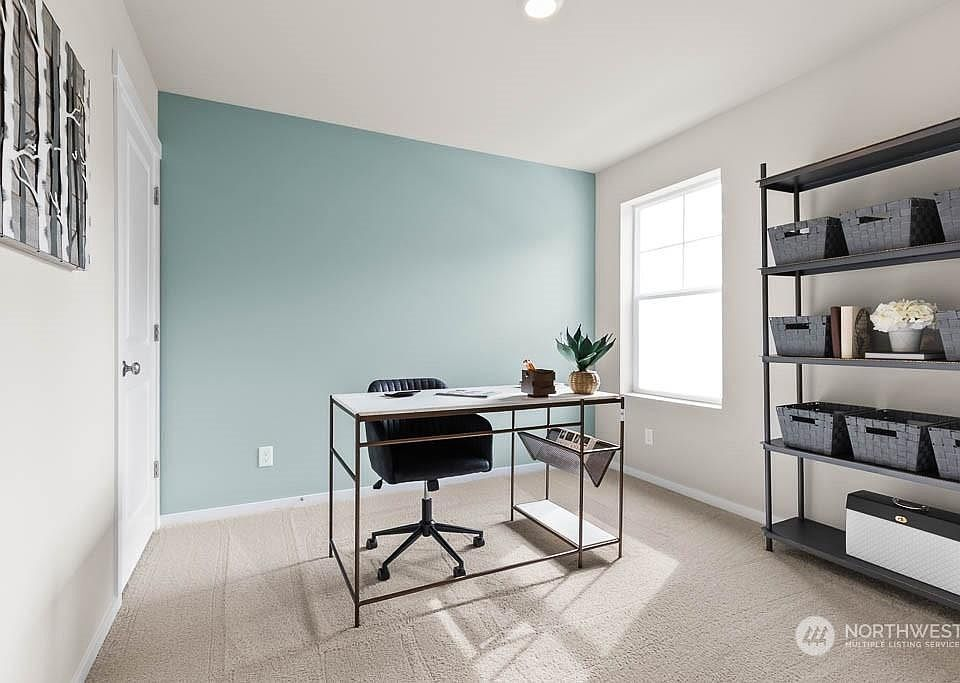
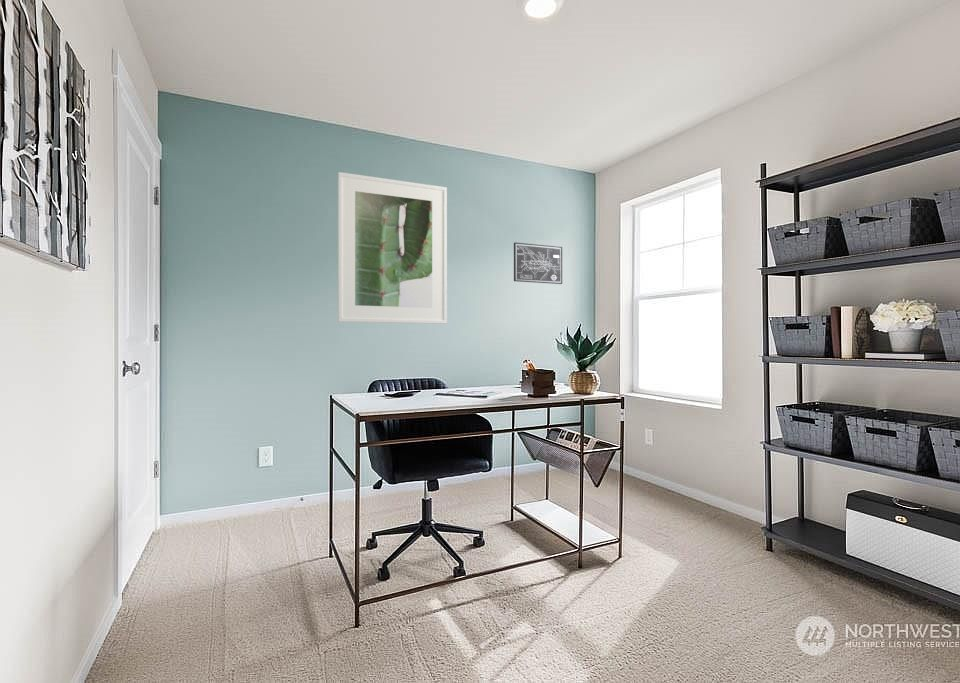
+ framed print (394, 251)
+ wall art (538, 263)
